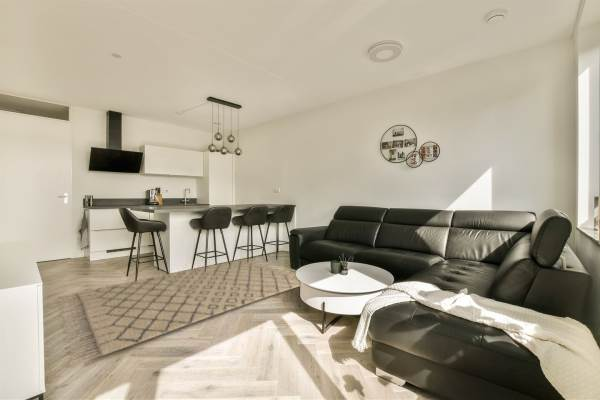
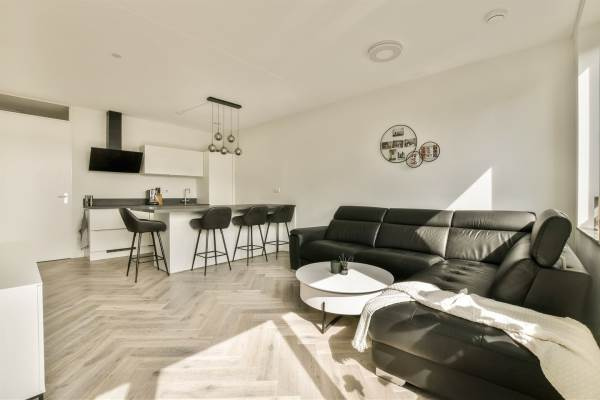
- rug (204, 286)
